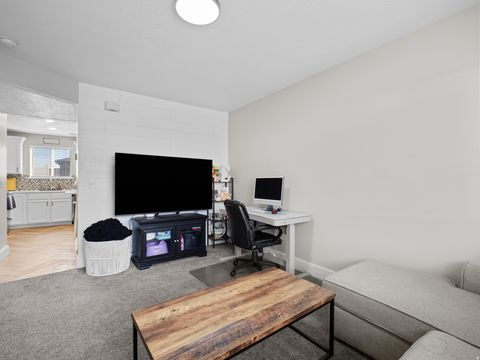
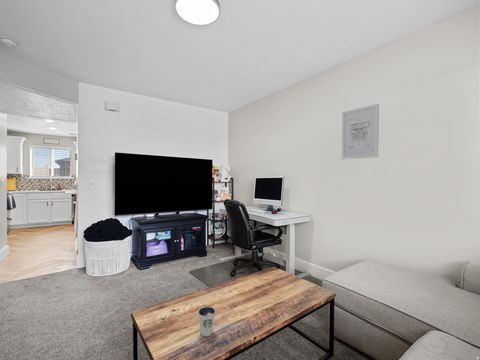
+ dixie cup (206, 321)
+ wall art (359, 133)
